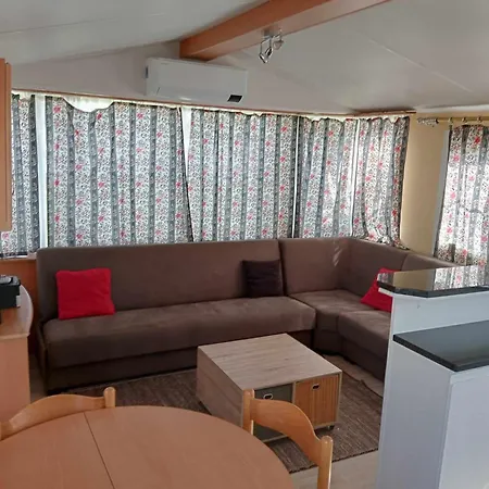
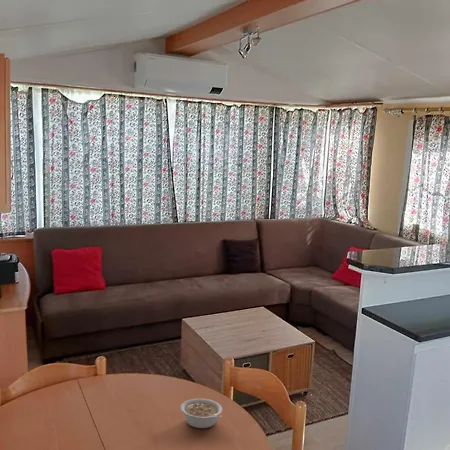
+ legume (202, 413)
